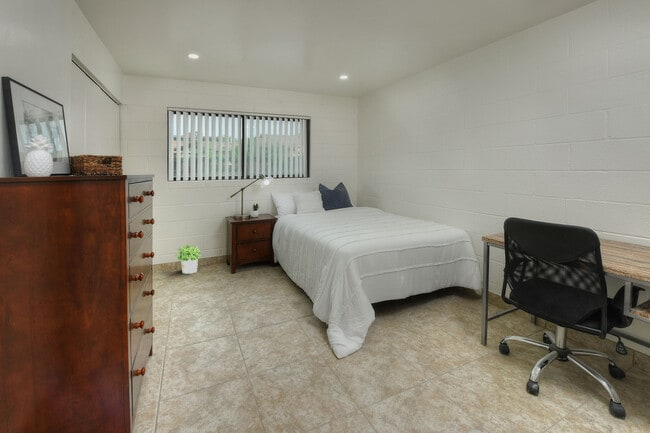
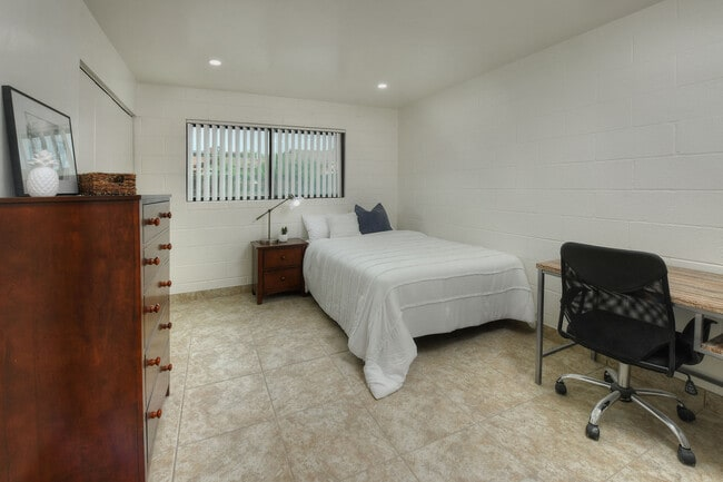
- potted plant (188, 258)
